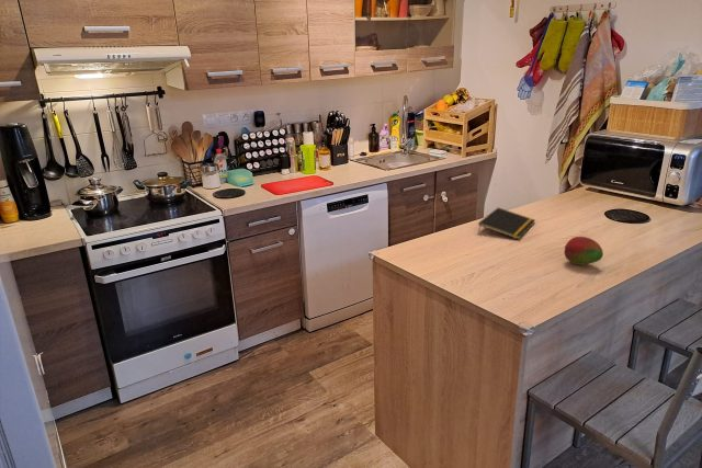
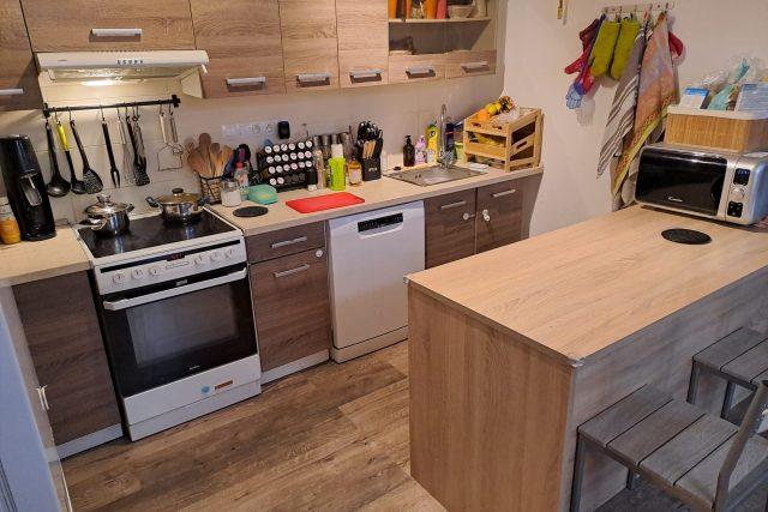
- fruit (582, 251)
- notepad (507, 222)
